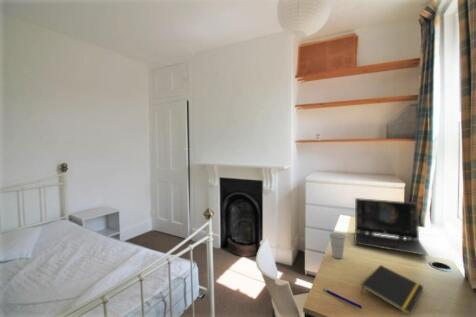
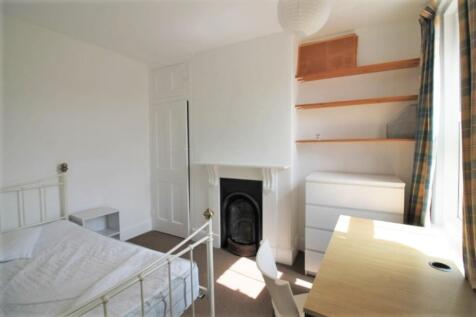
- cup (337, 245)
- pen (341, 297)
- laptop computer (386, 223)
- notepad (392, 286)
